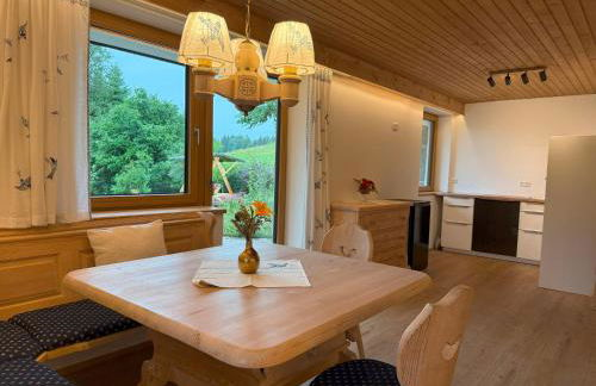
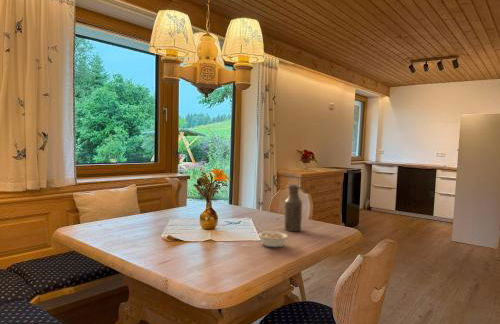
+ bottle (293, 207)
+ legume (271, 238)
